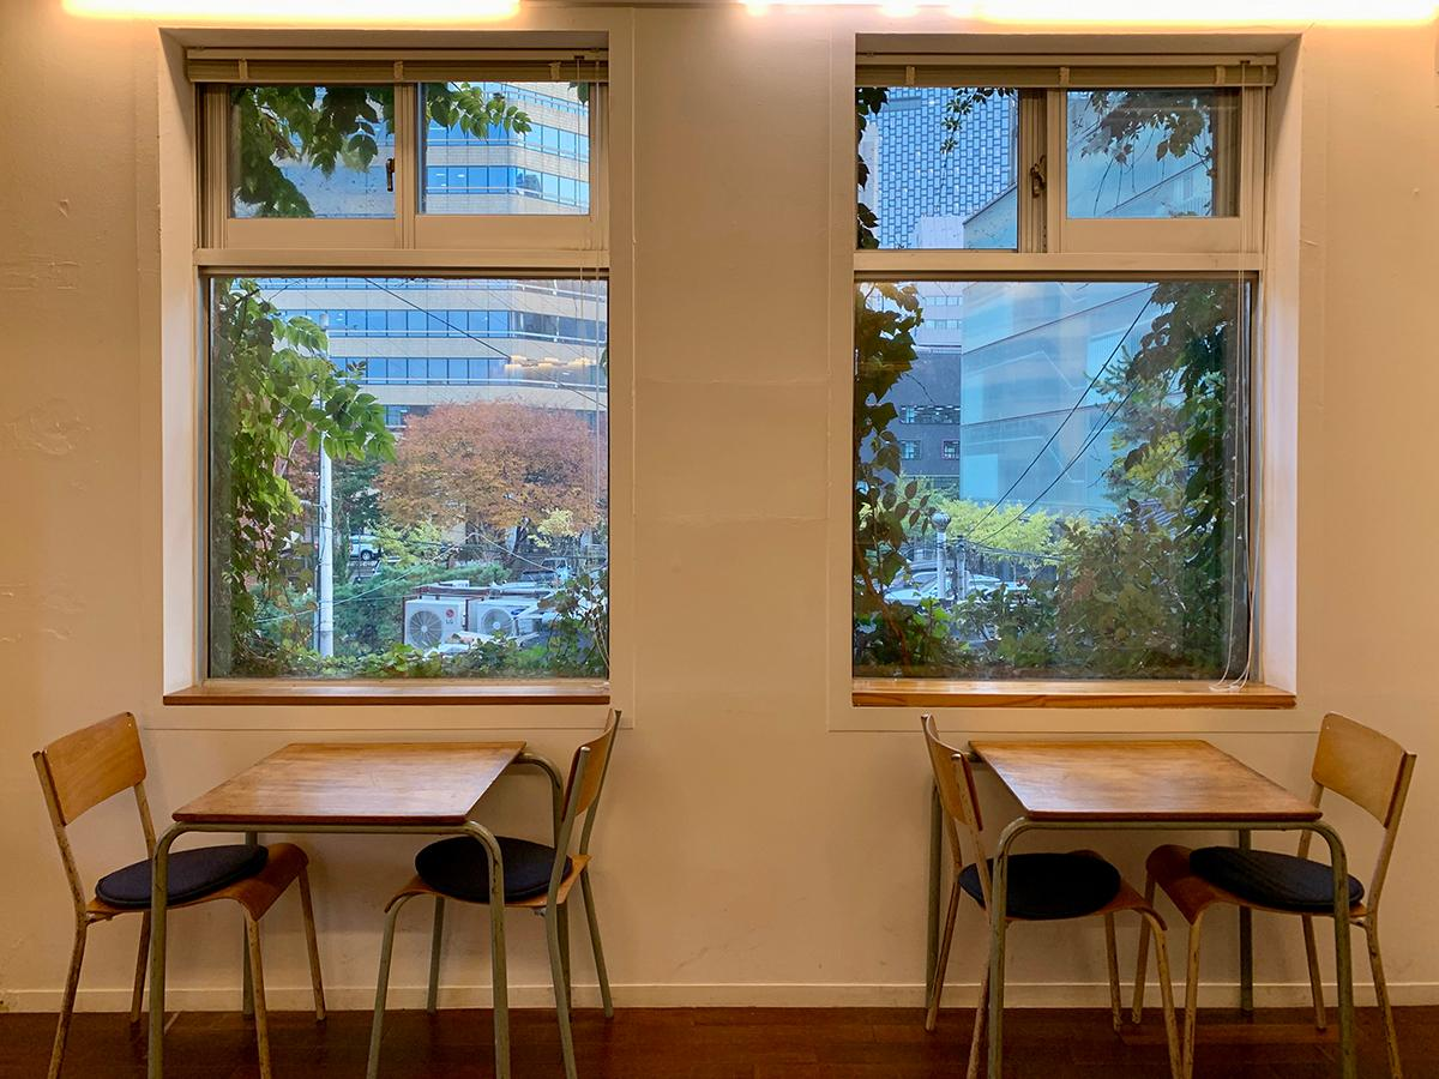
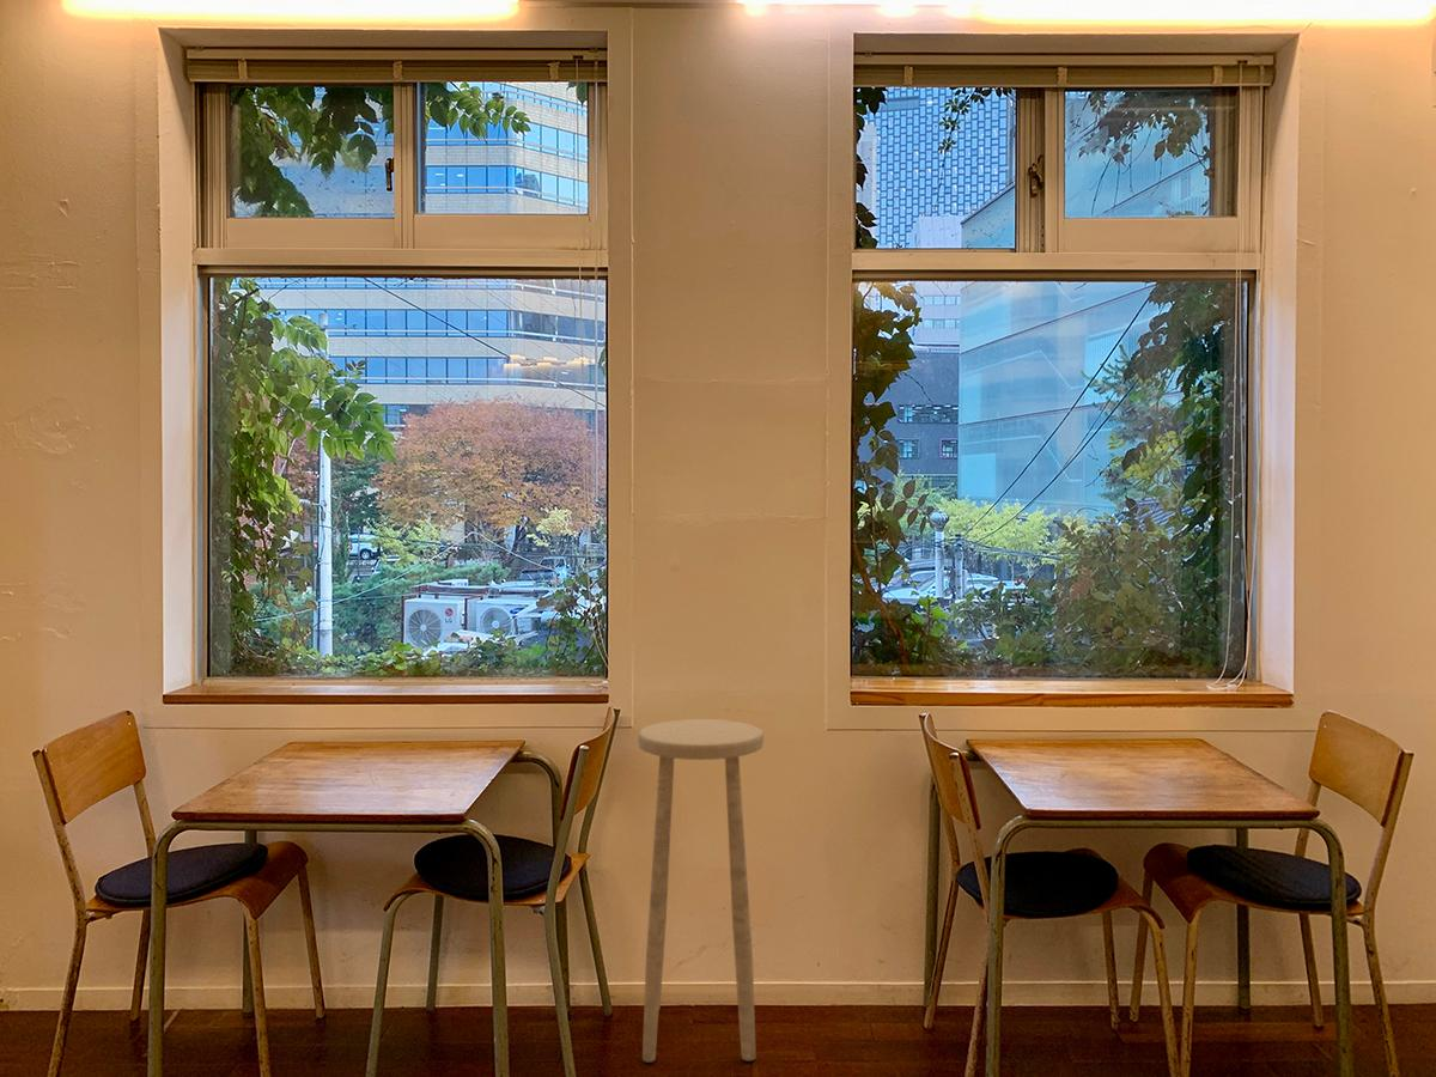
+ stool (730, 880)
